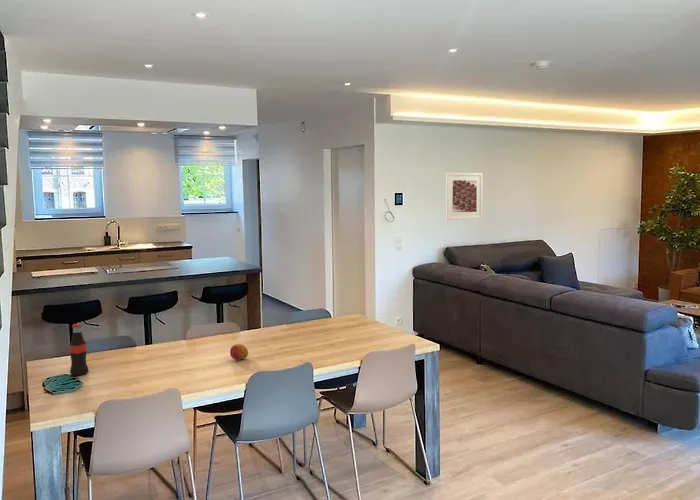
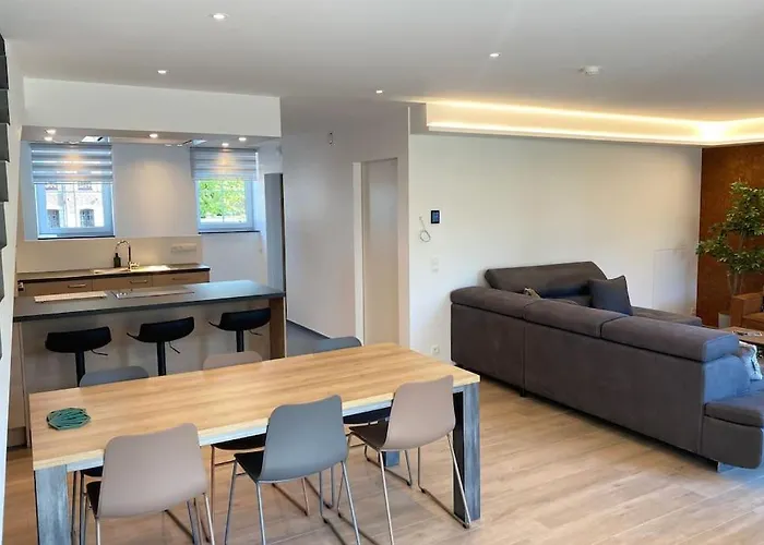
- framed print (464, 196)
- bottle (78, 348)
- fruit (239, 351)
